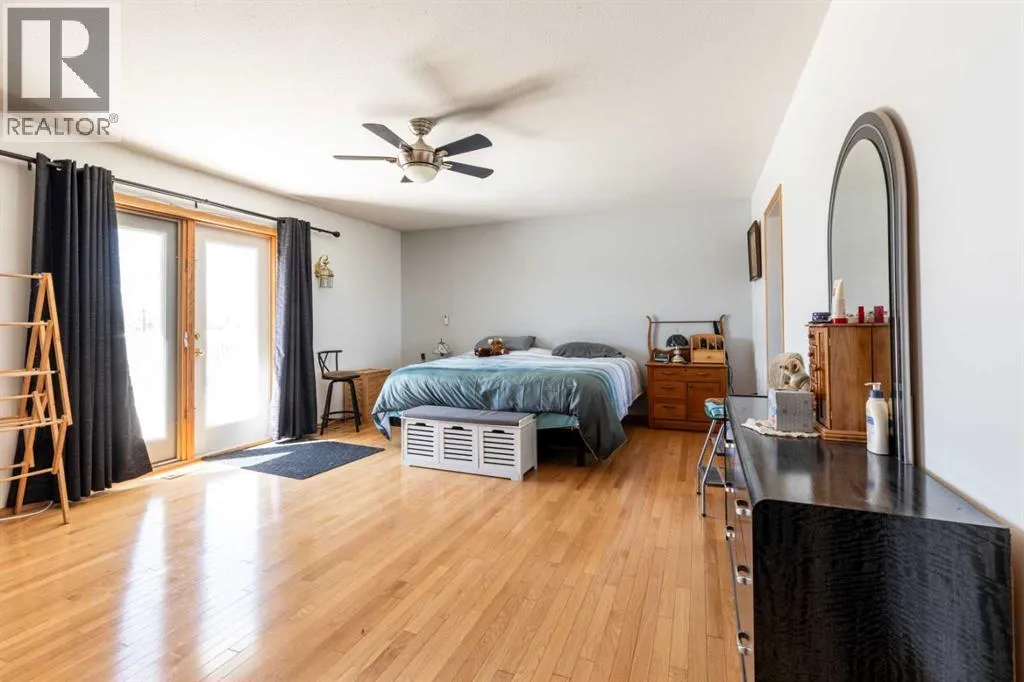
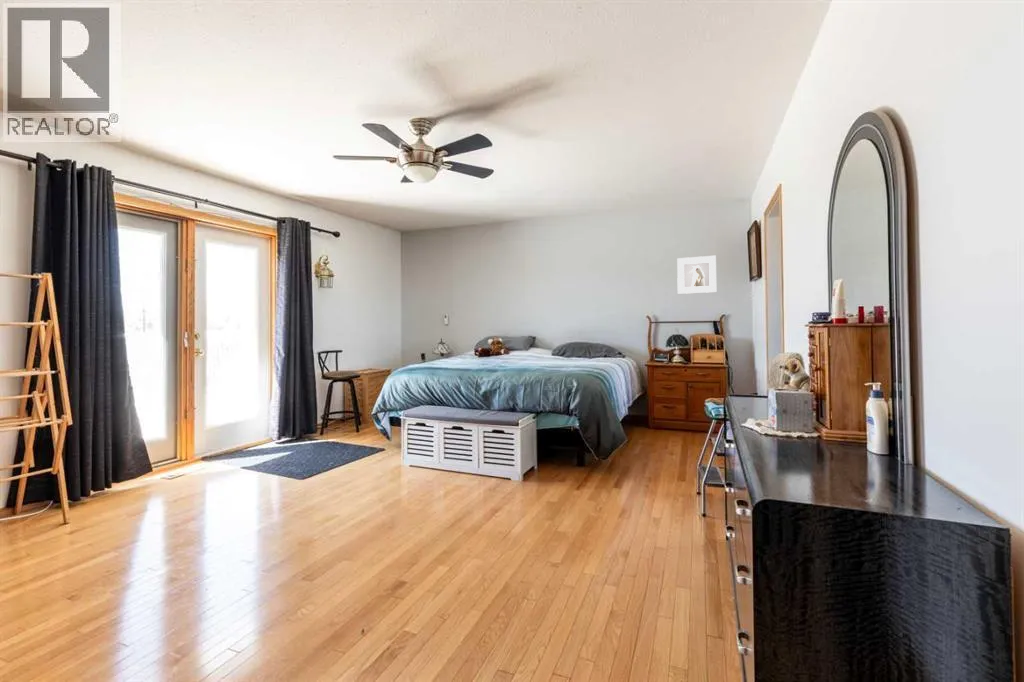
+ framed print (696, 274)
